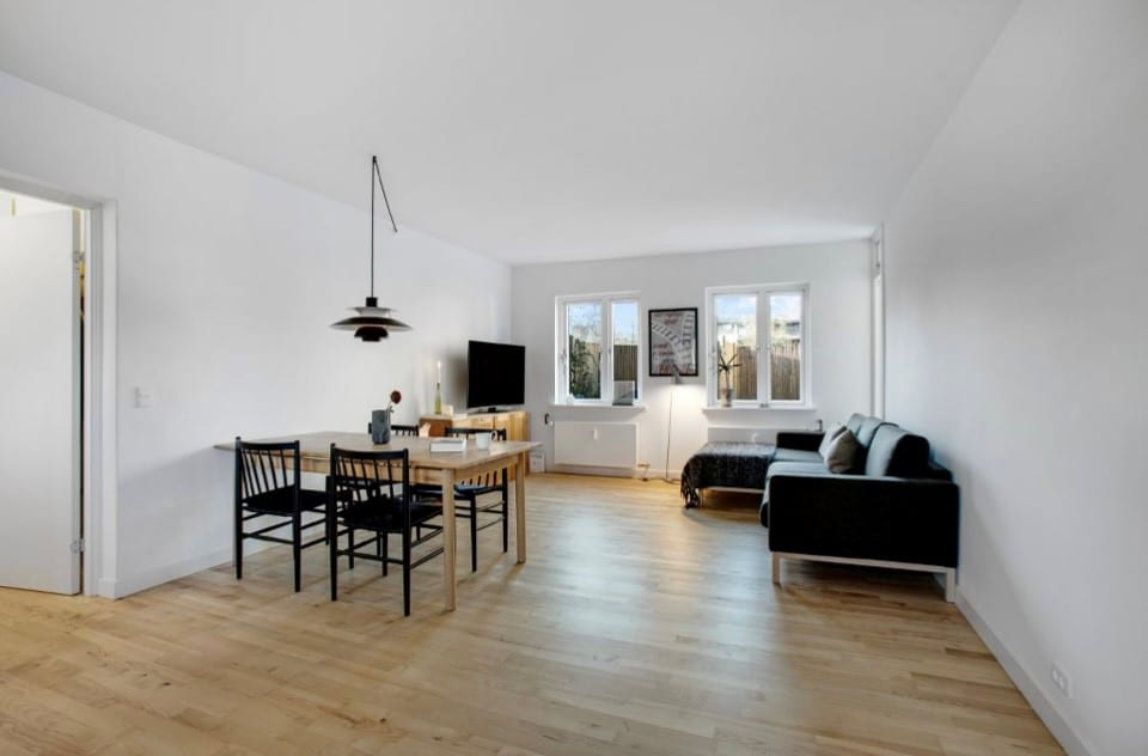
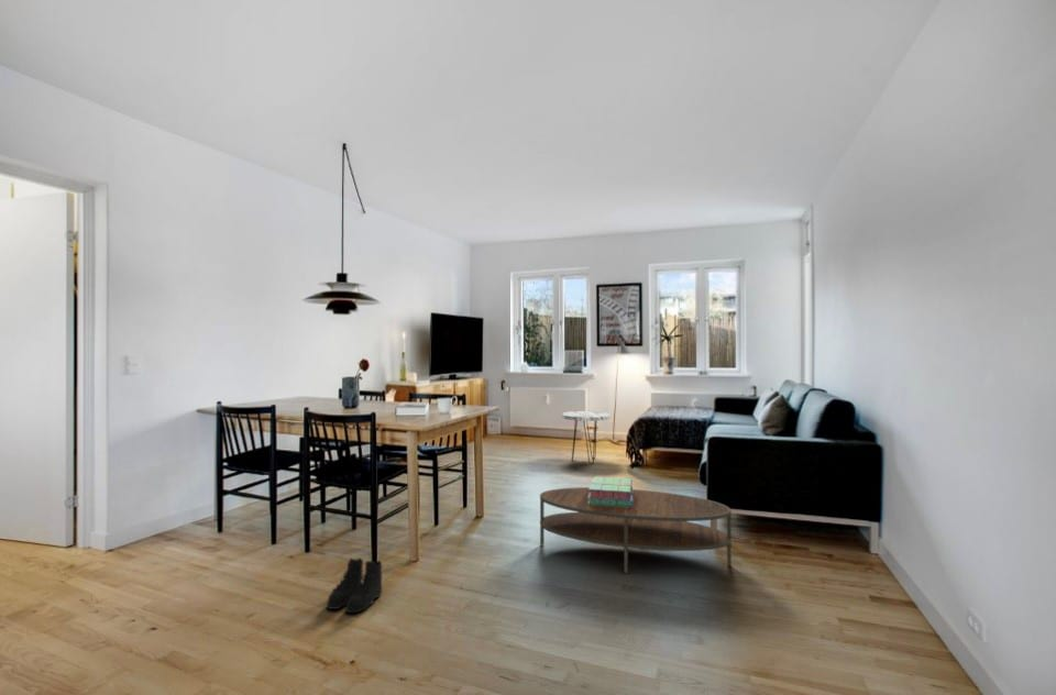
+ coffee table (630, 528)
+ stack of books (610, 490)
+ boots (355, 581)
+ side table (585, 437)
